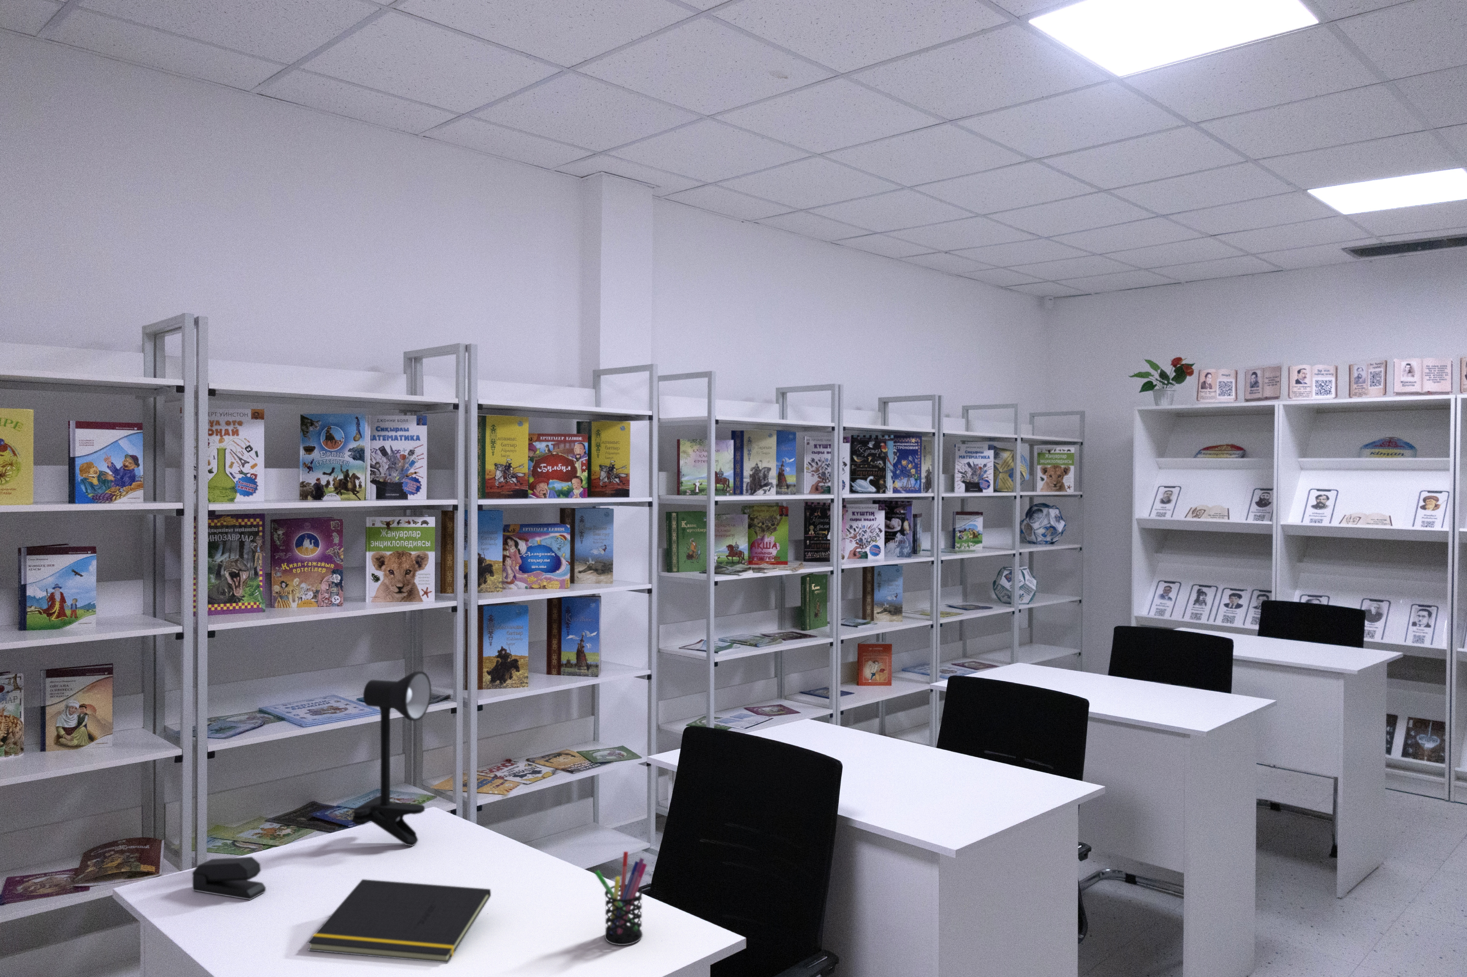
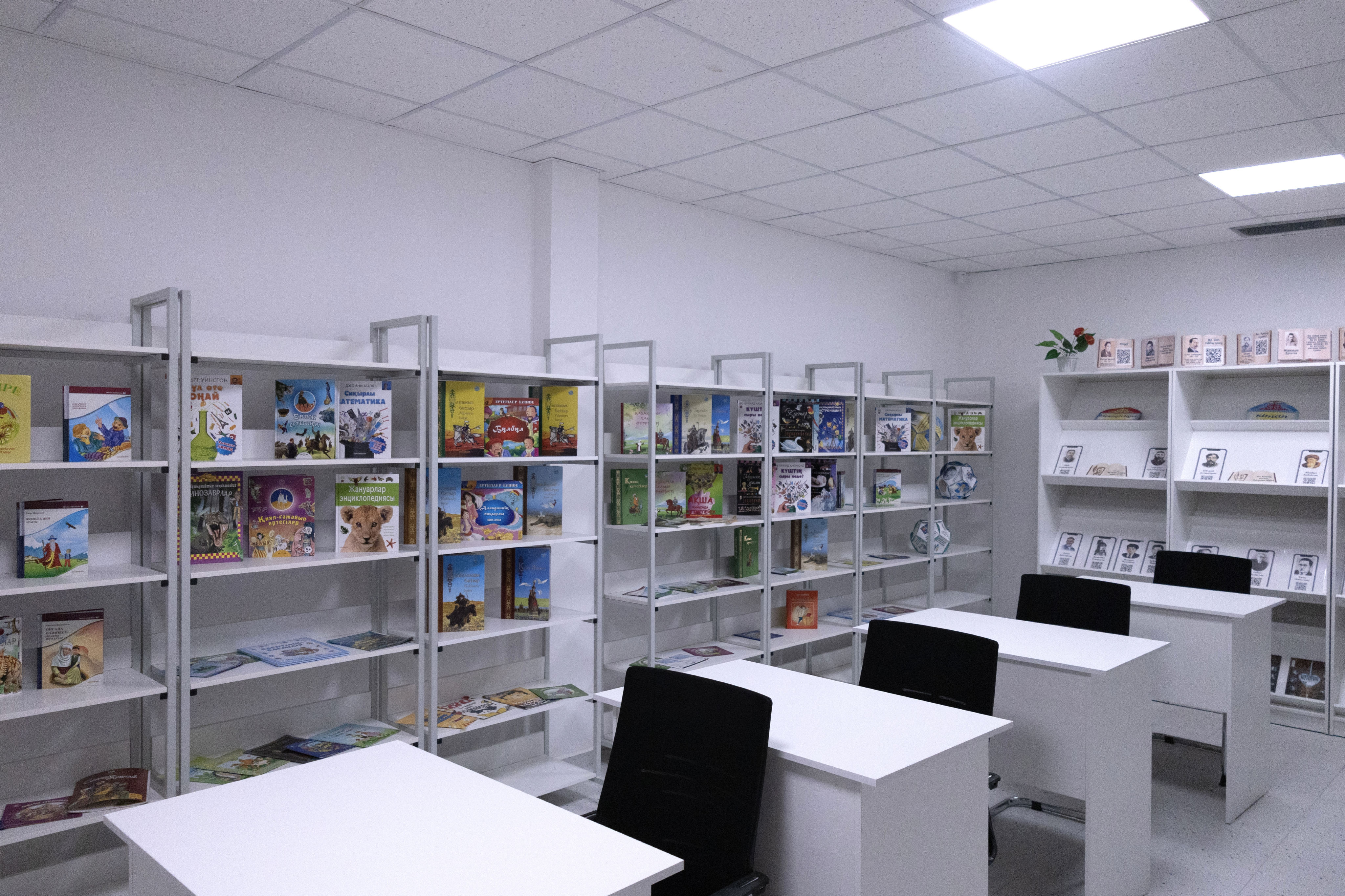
- desk lamp (390, 756)
- stapler (228, 873)
- pen holder (620, 896)
- notepad (402, 918)
